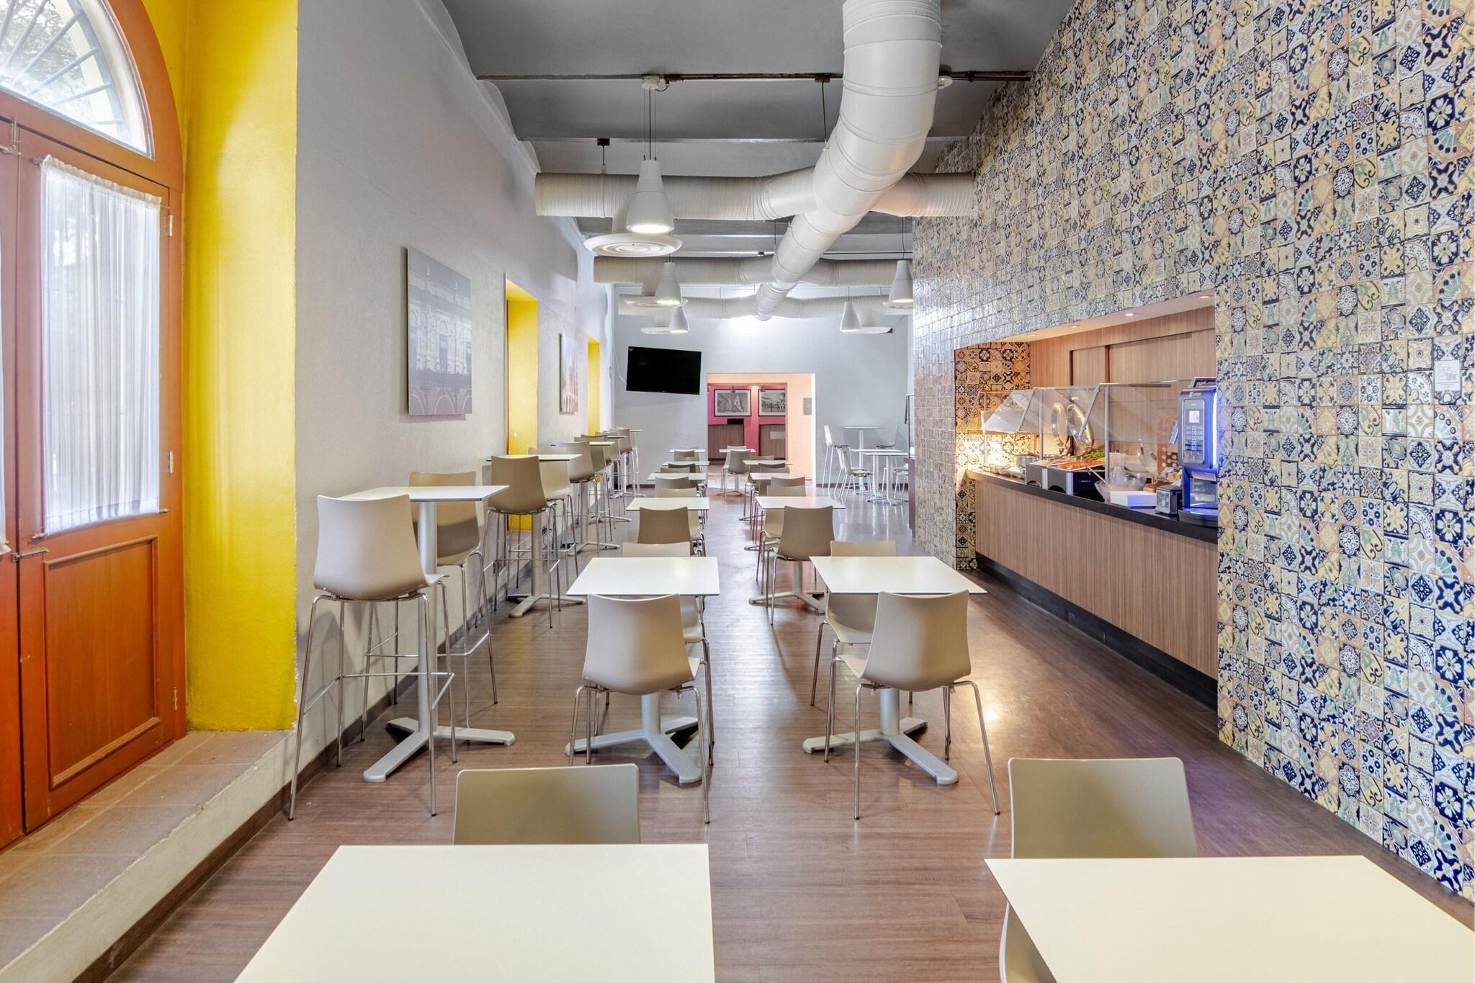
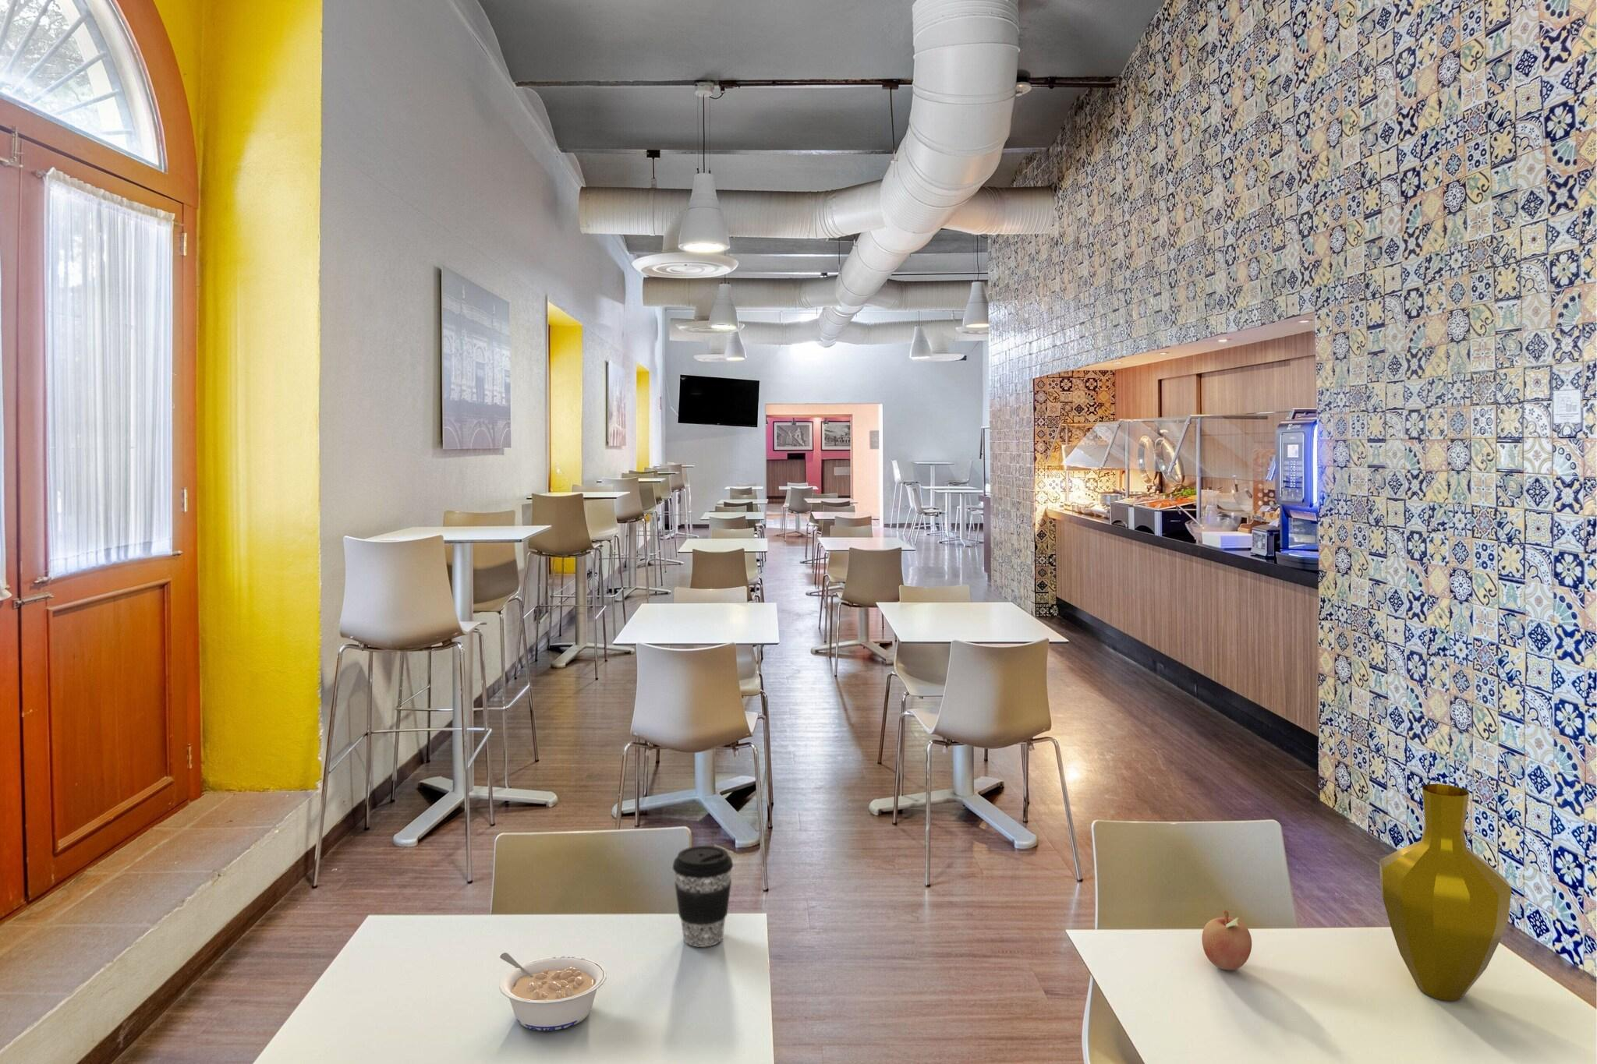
+ vase (1441, 891)
+ coffee cup (703, 895)
+ legume (549, 993)
+ fruit (1227, 939)
